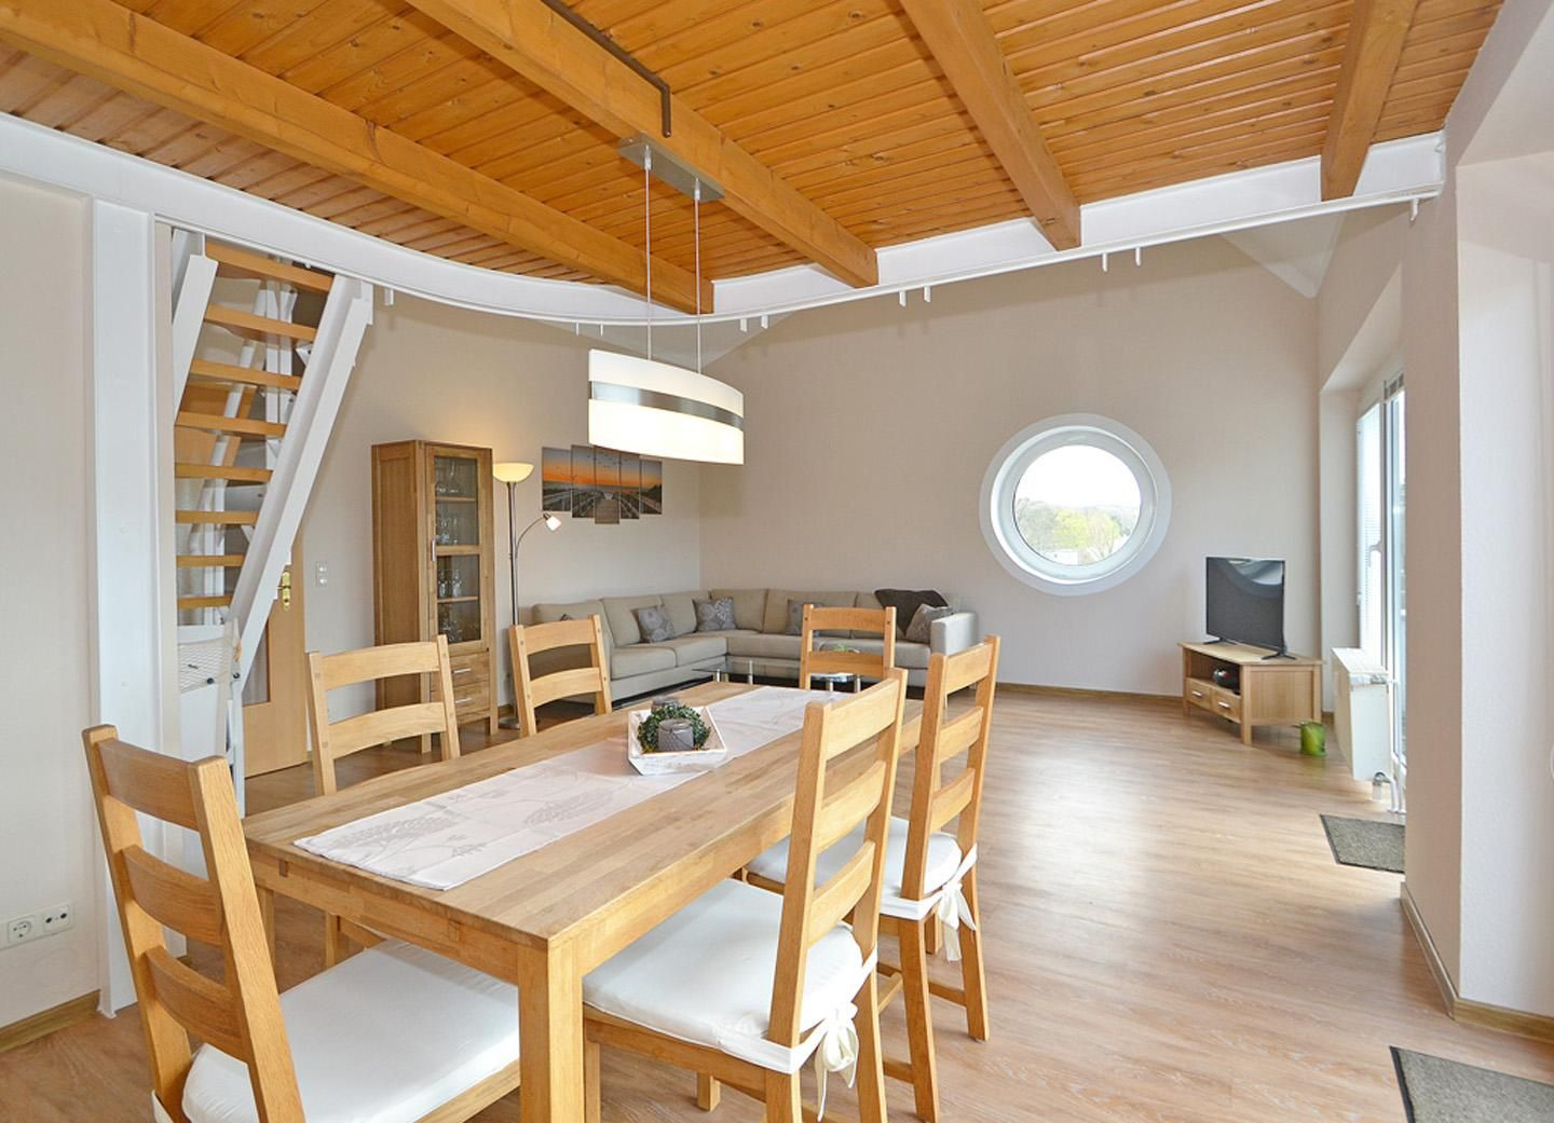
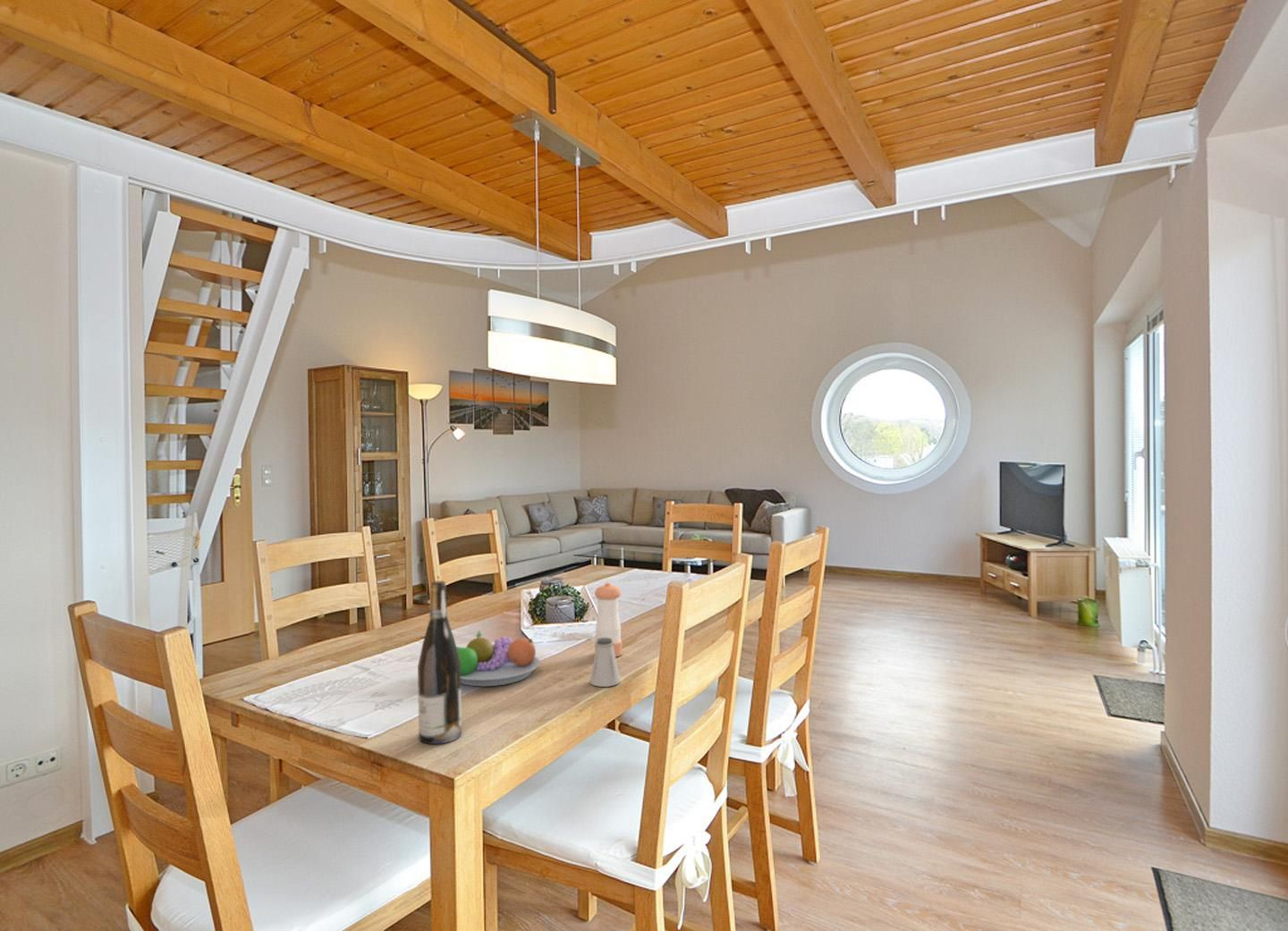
+ wine bottle (439, 658)
+ fruit bowl (489, 655)
+ saltshaker (605, 660)
+ pepper shaker (607, 618)
